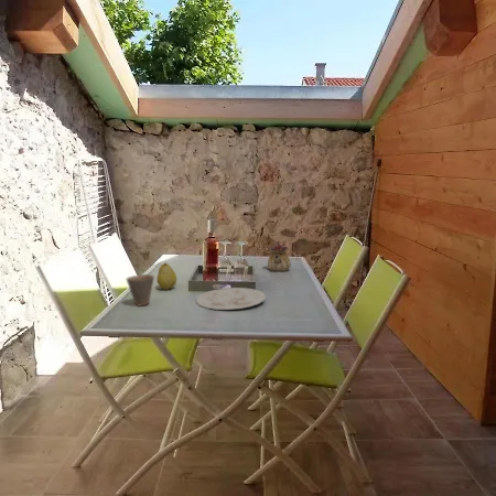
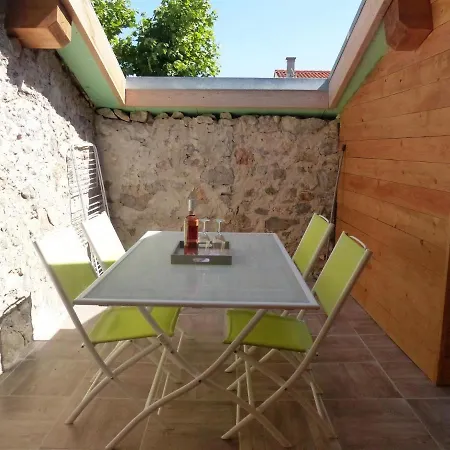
- cup (141, 290)
- plate (230, 299)
- teapot (279, 255)
- fruit (165, 274)
